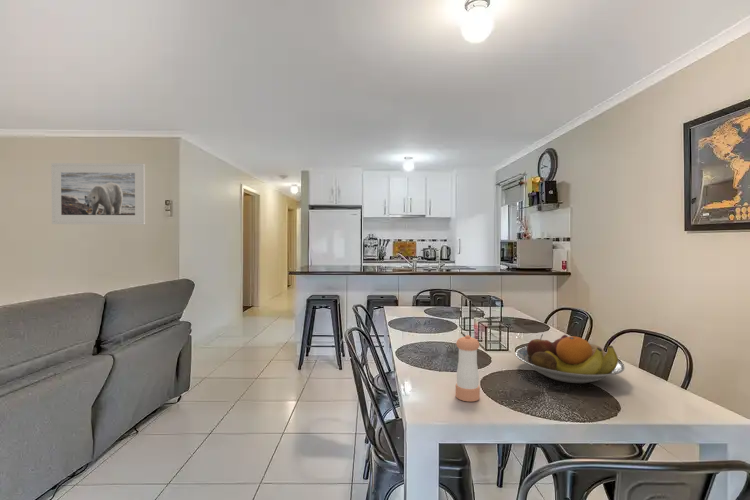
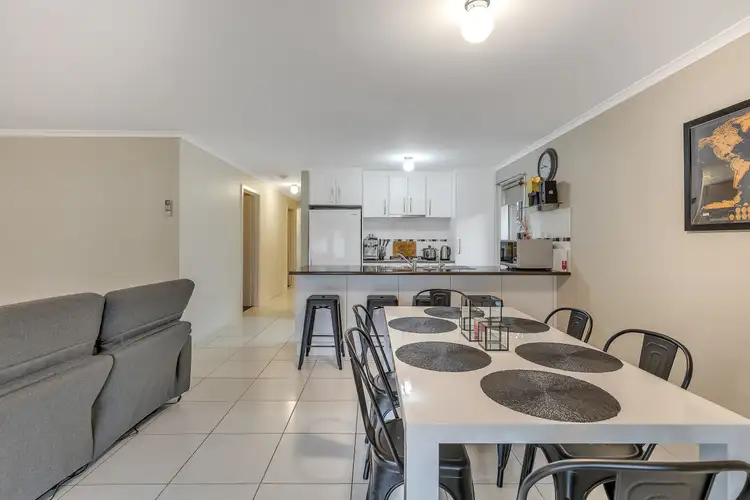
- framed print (98, 193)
- fruit bowl (566, 354)
- pepper shaker (467, 366)
